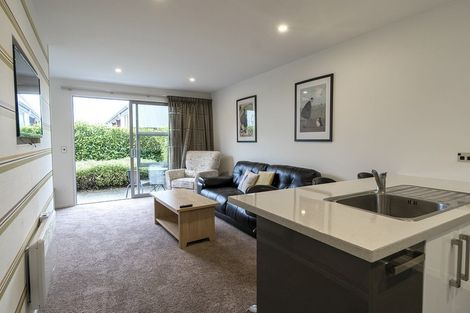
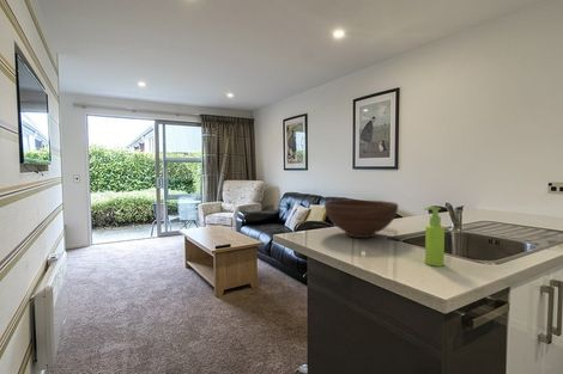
+ soap dispenser (432, 235)
+ fruit bowl (359, 219)
